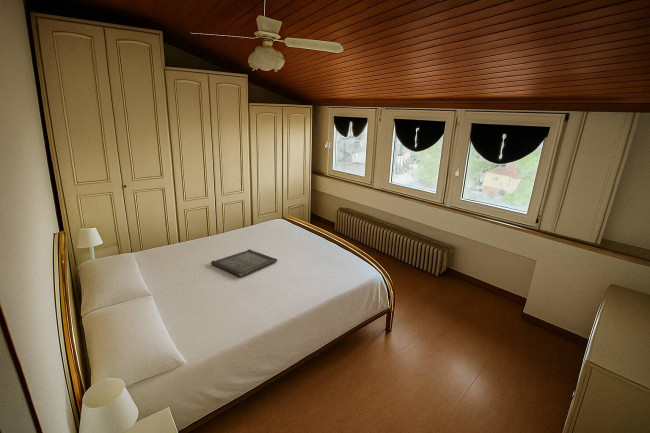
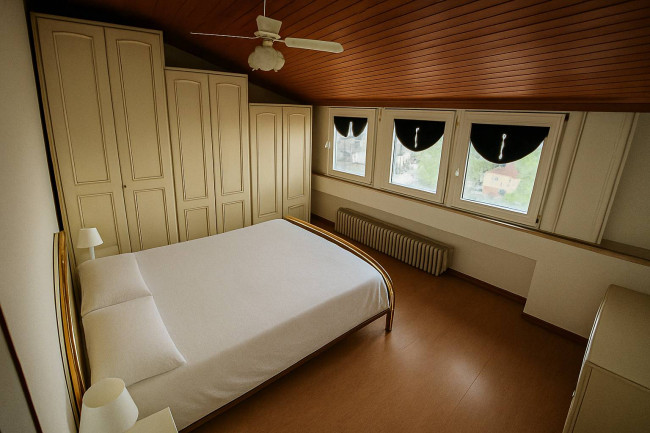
- serving tray (245, 261)
